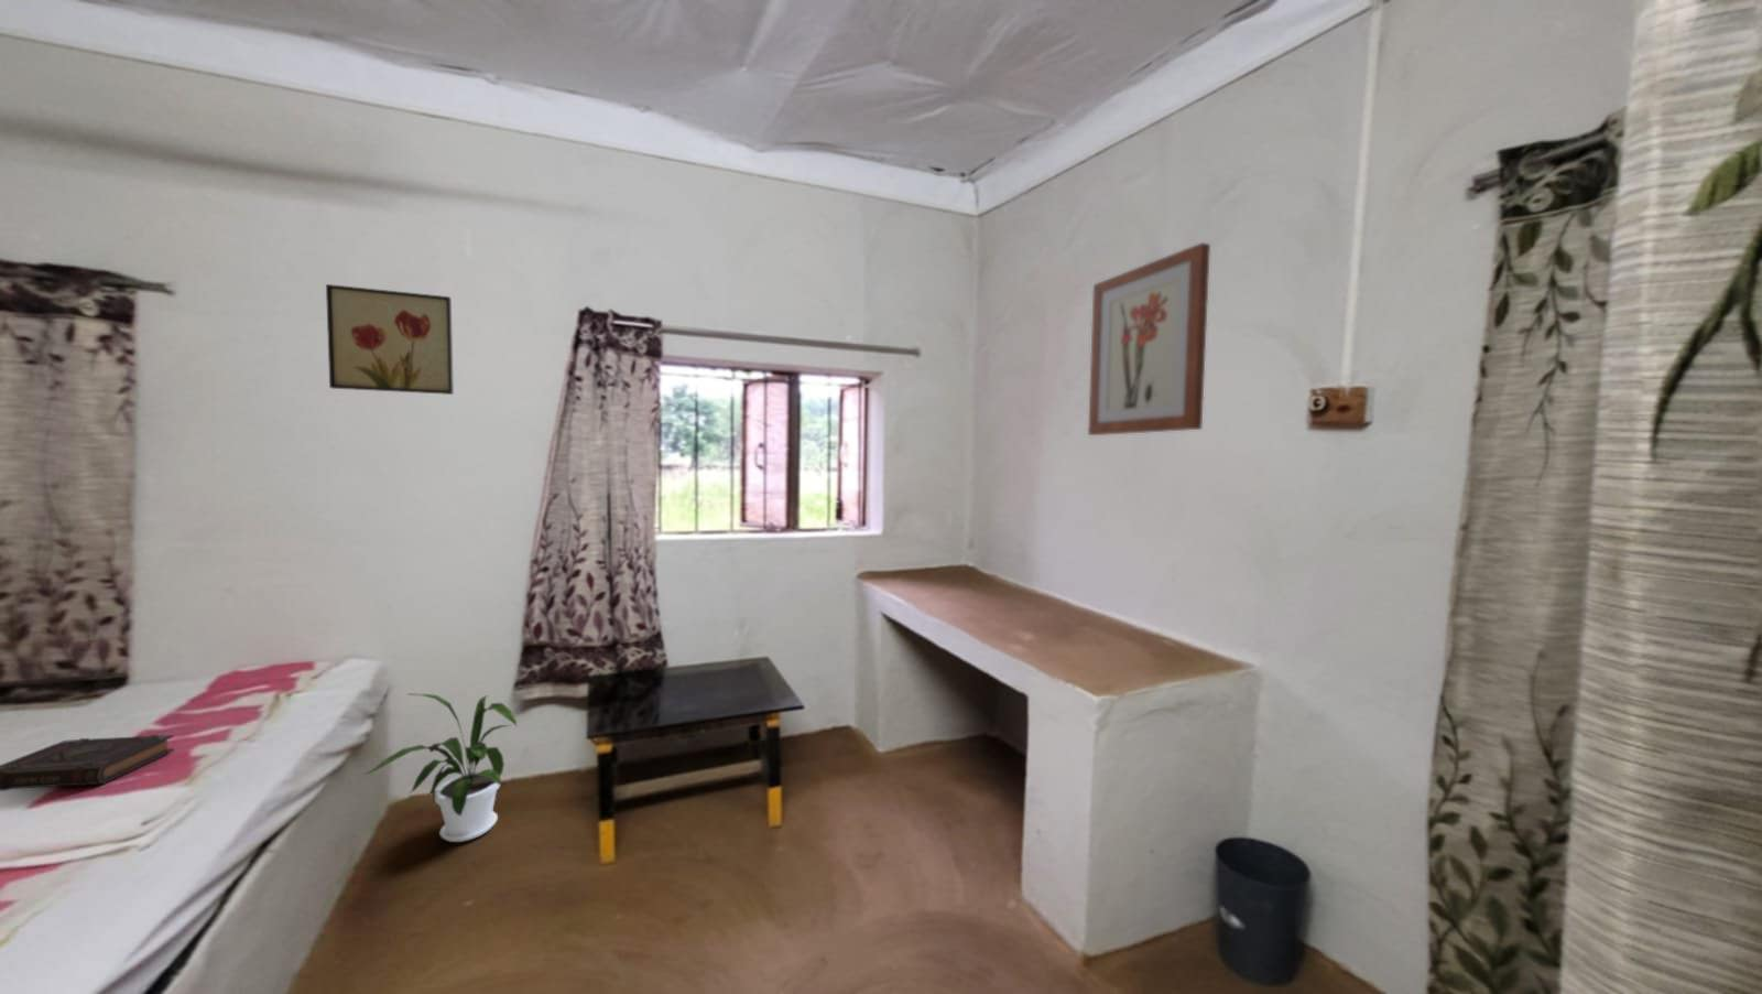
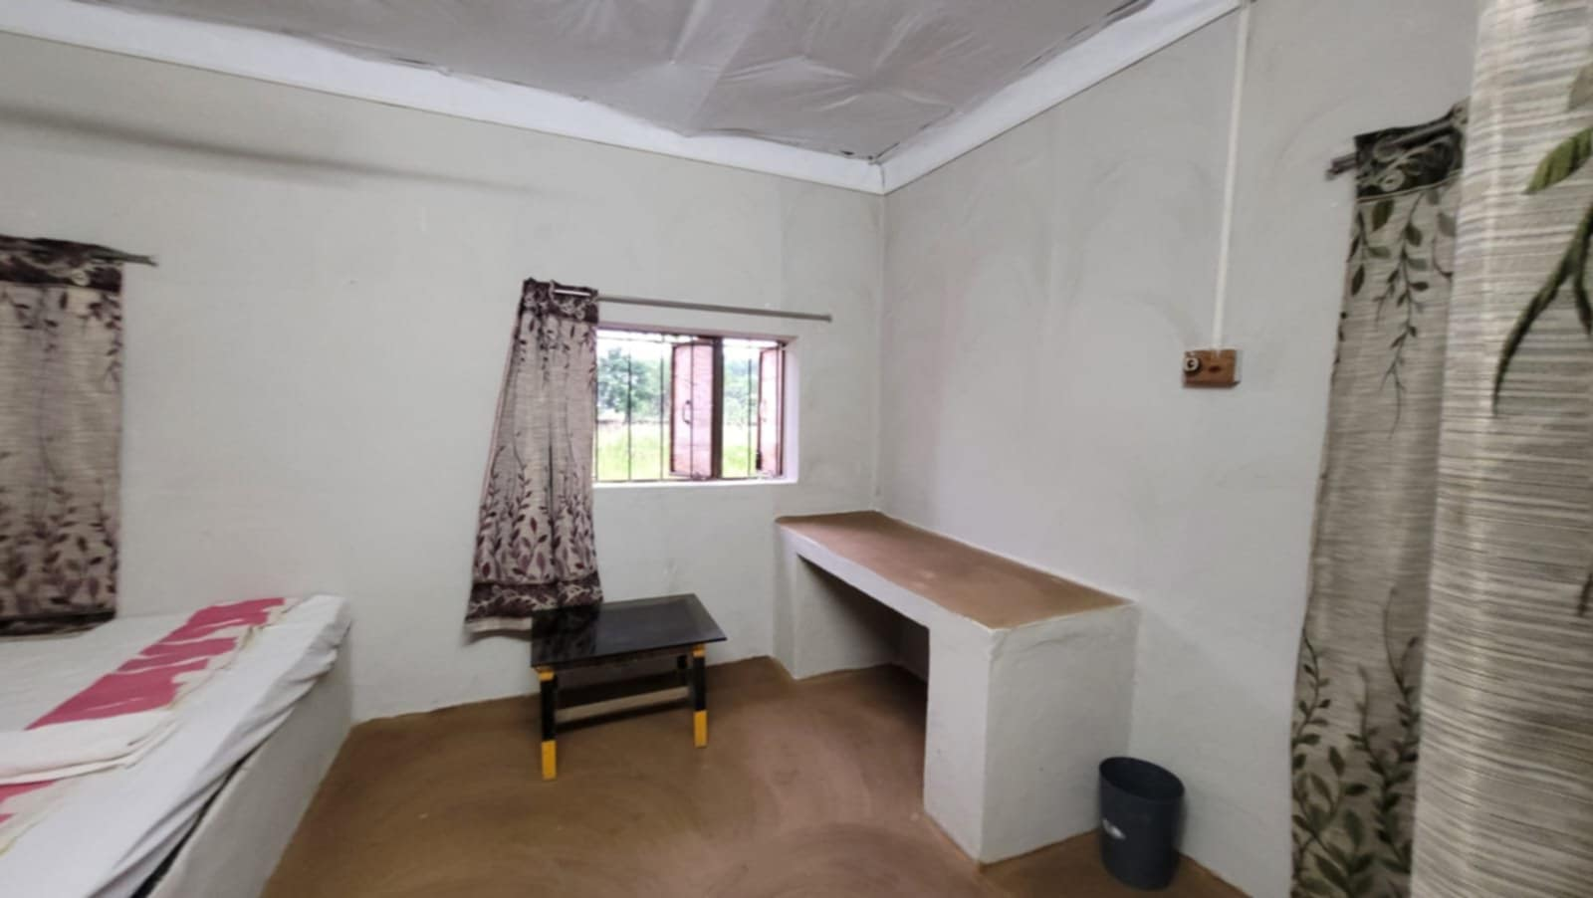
- wall art (1142, 350)
- house plant (462, 762)
- wall art (393, 341)
- book (81, 760)
